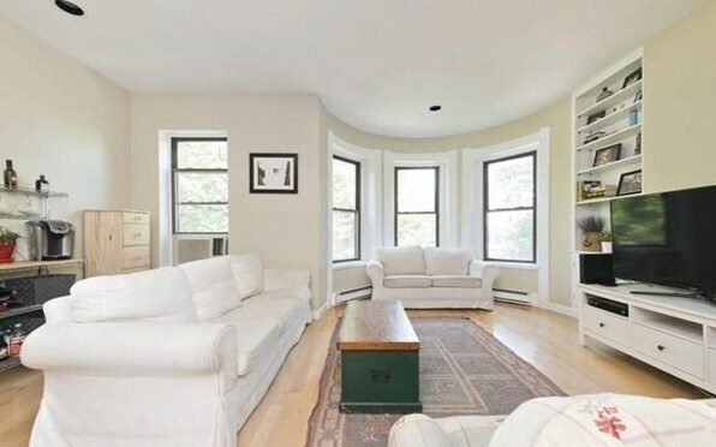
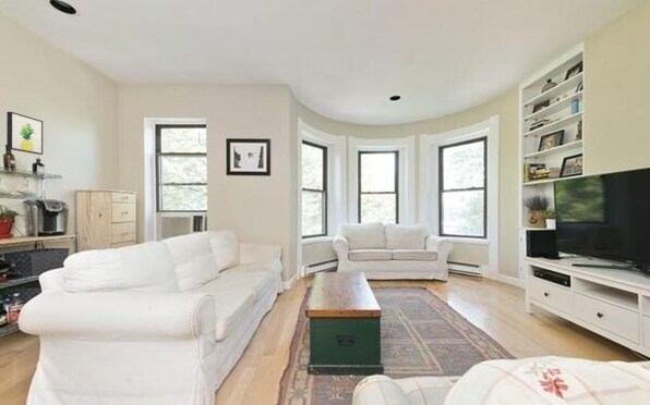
+ wall art (25, 134)
